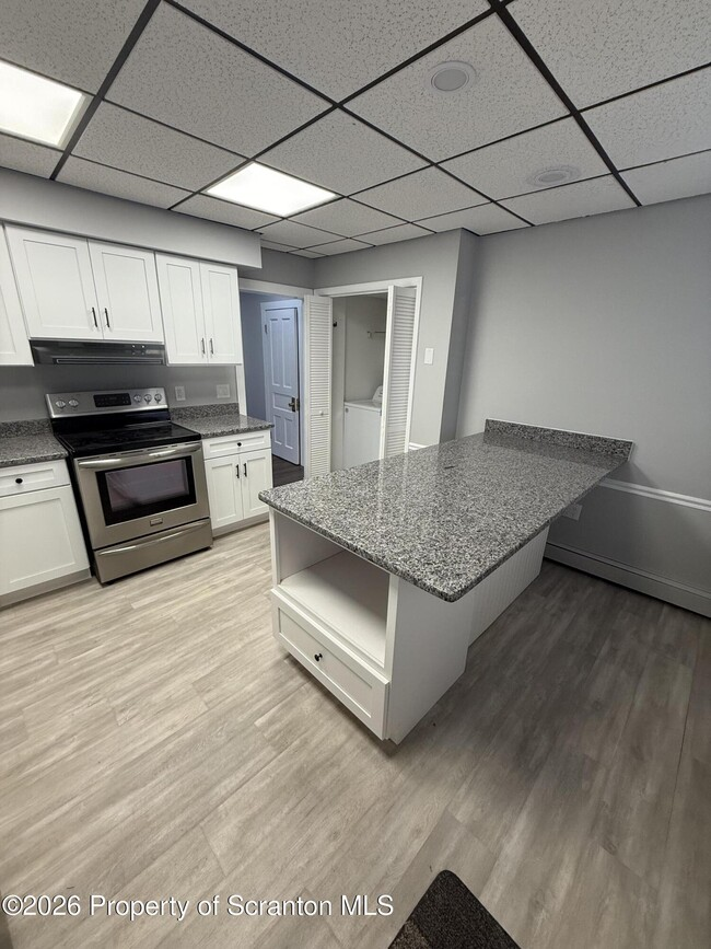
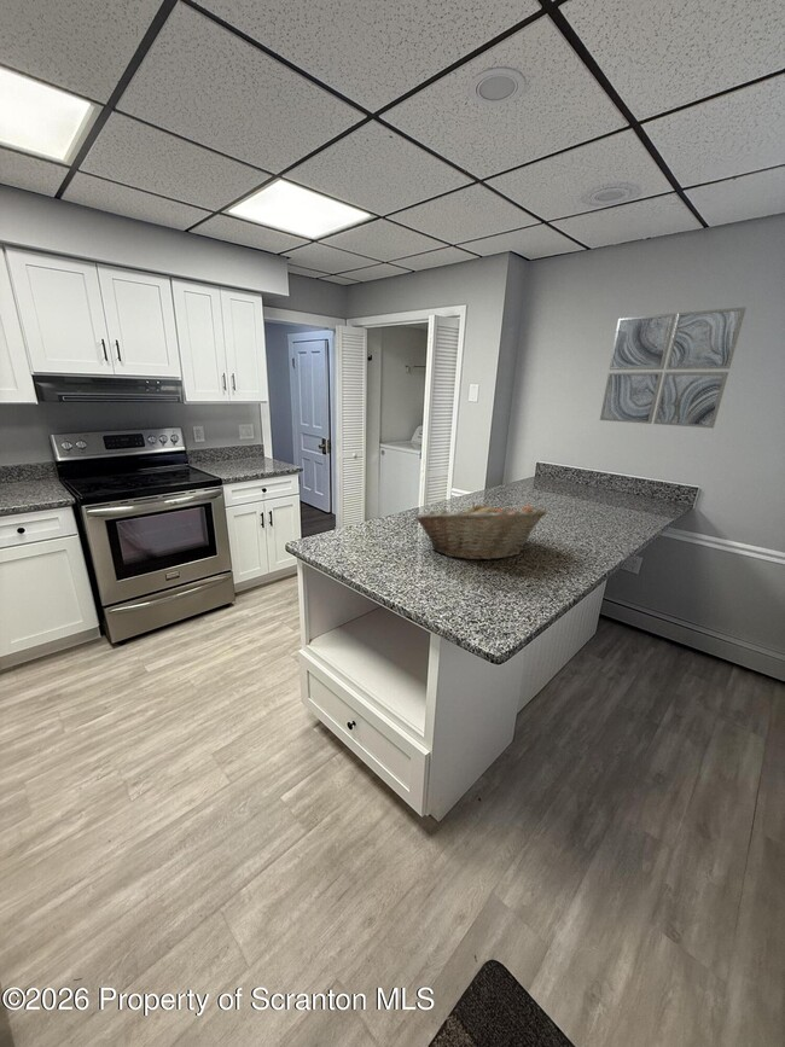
+ wall art (663, 368)
+ fruit basket (478, 524)
